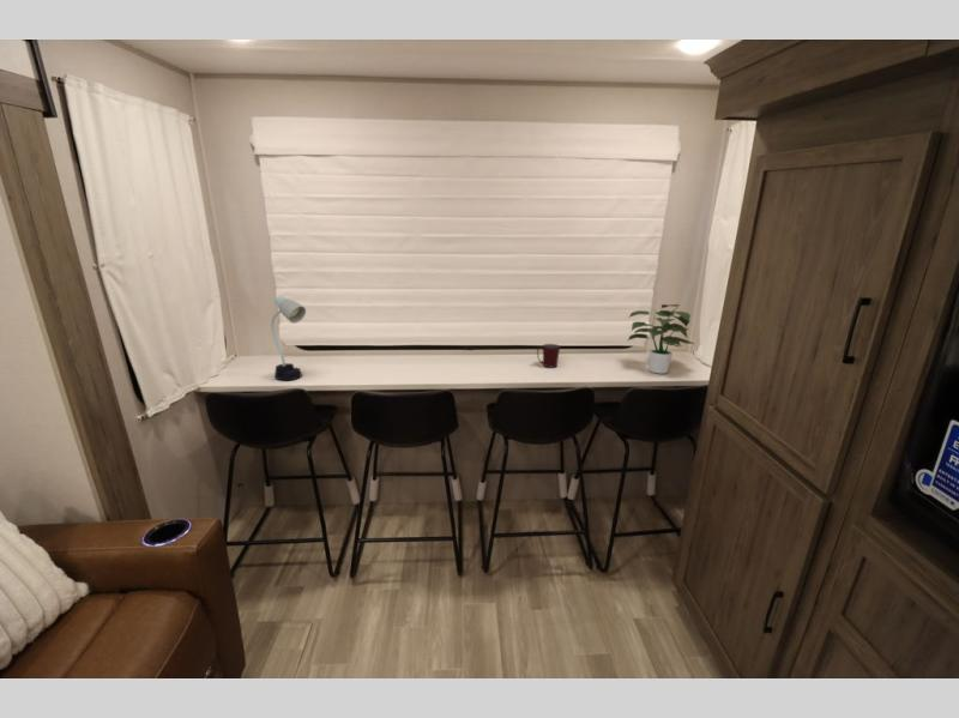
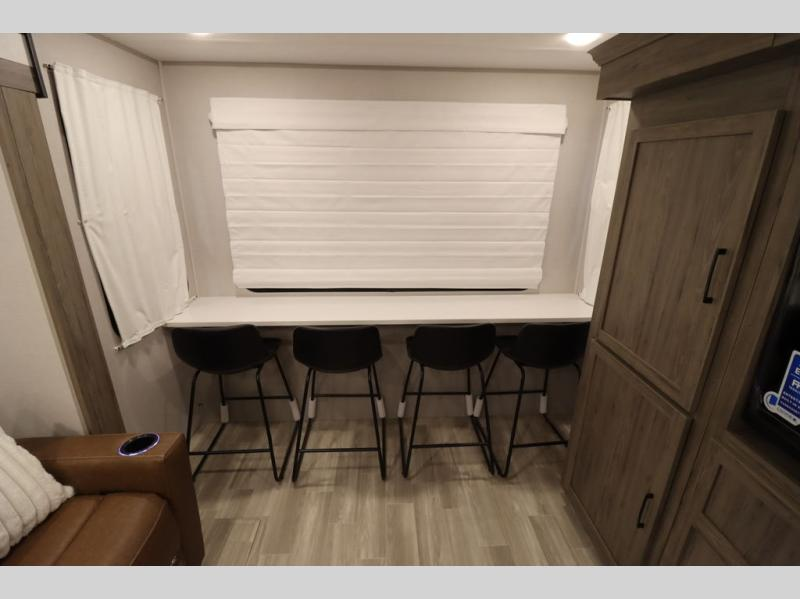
- desk lamp (277, 342)
- potted plant (662, 338)
- mug (548, 355)
